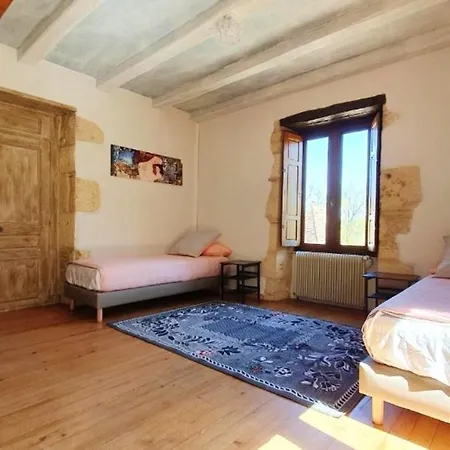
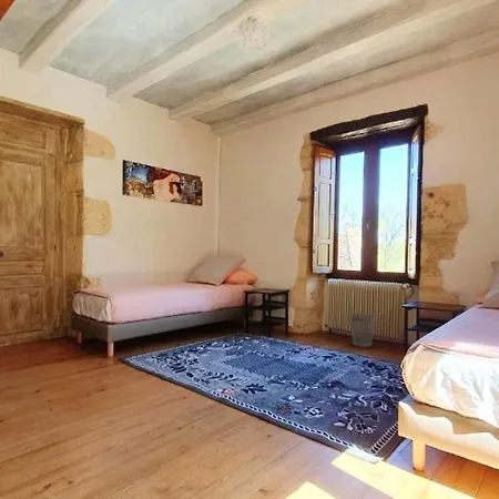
+ wastebasket (361, 330)
